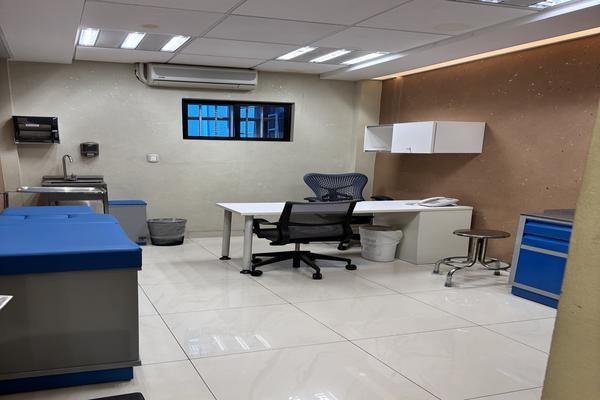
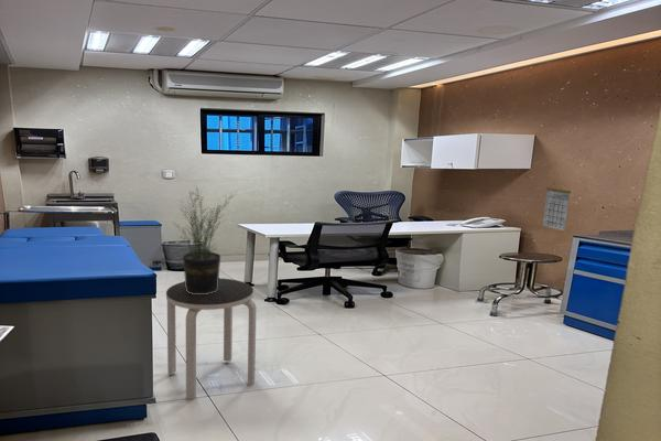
+ calendar (556, 204)
+ potted plant (205, 238)
+ side table (224, 334)
